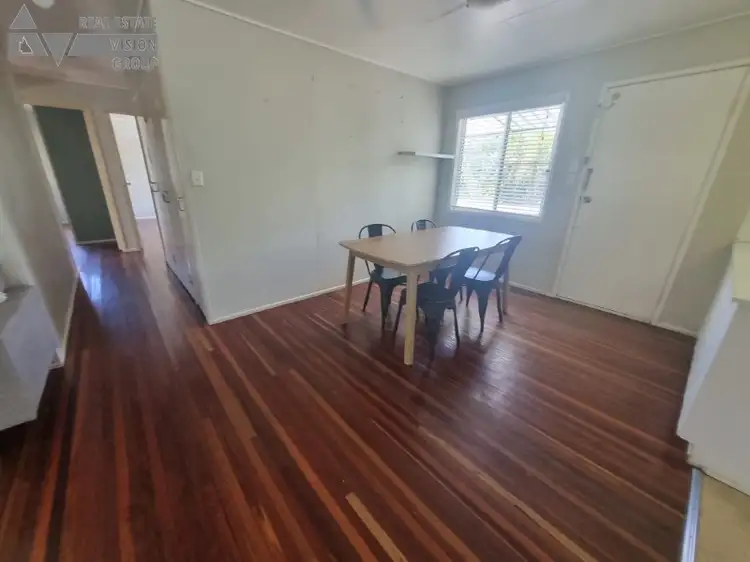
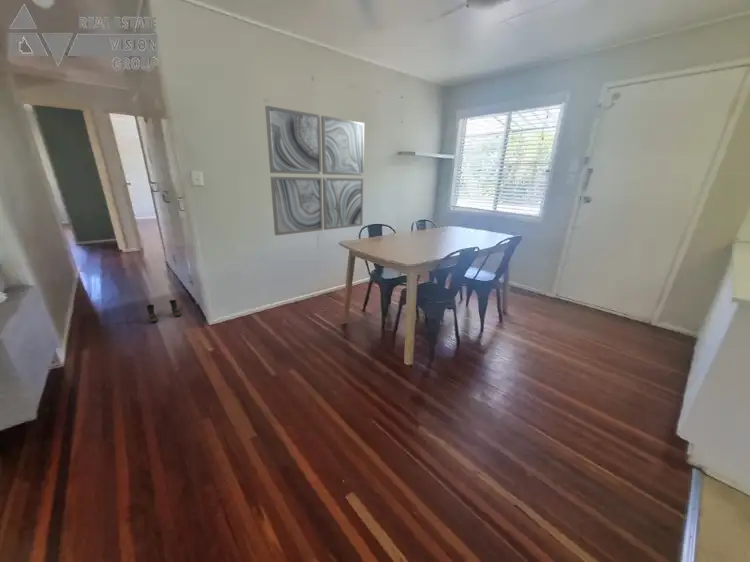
+ boots (172, 310)
+ wall art (321, 173)
